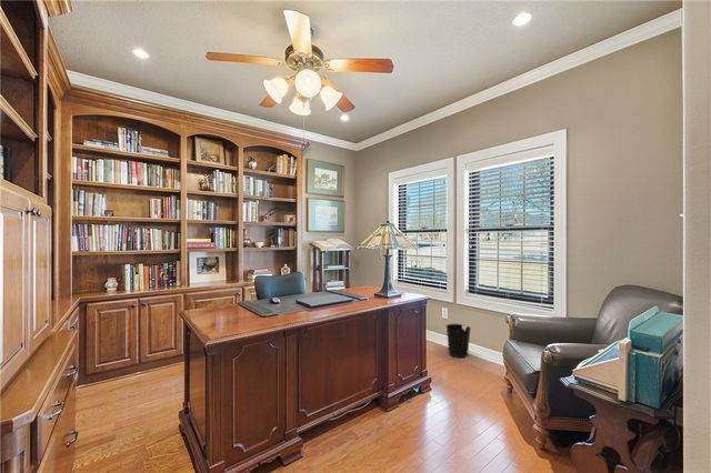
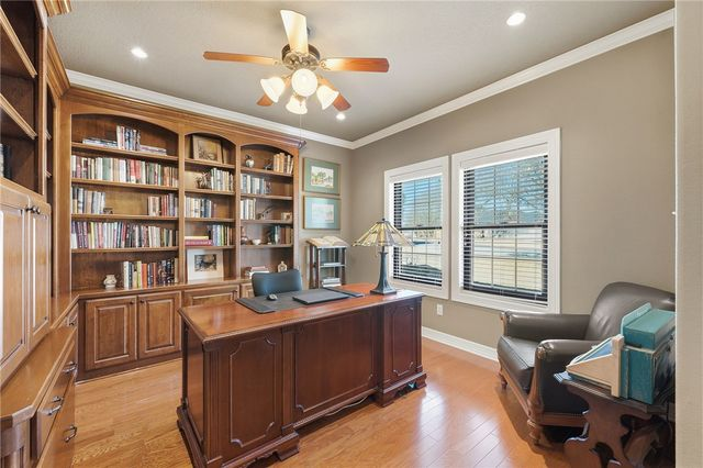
- wastebasket (458, 340)
